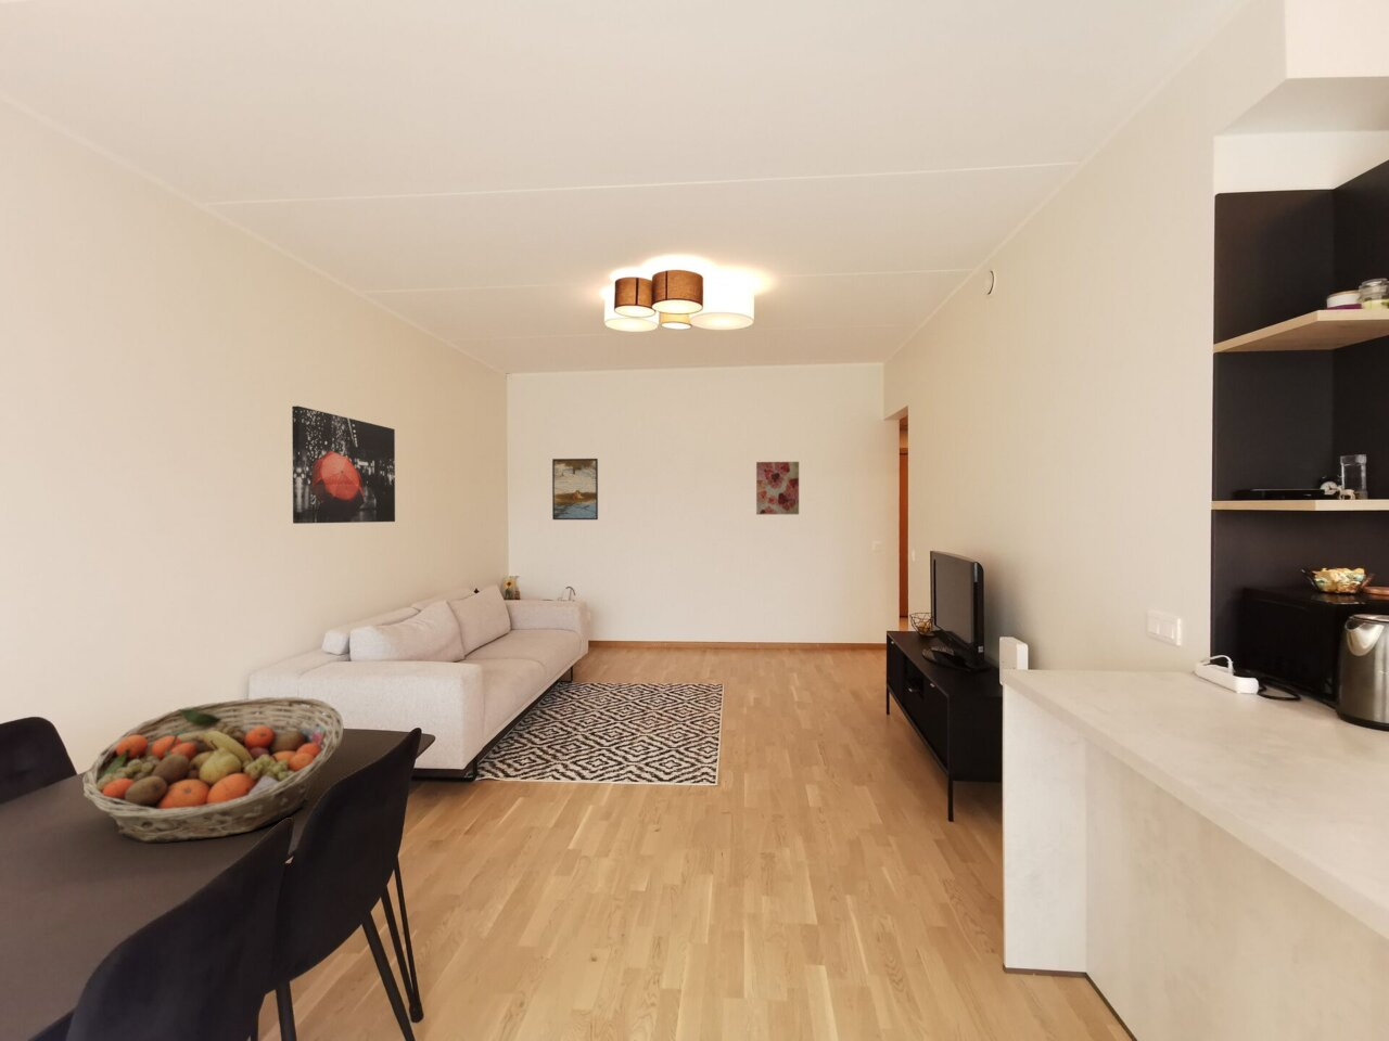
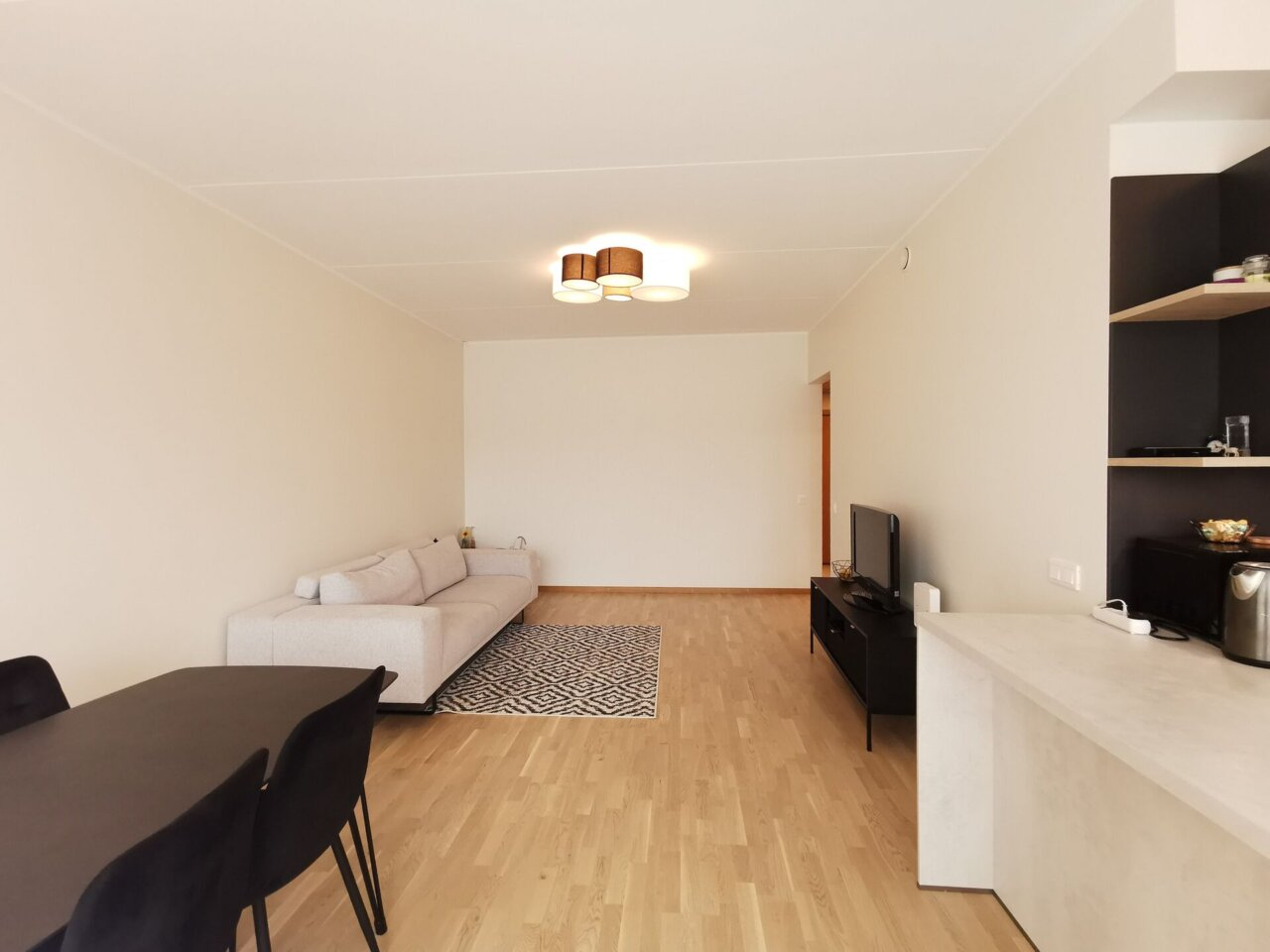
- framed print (575, 489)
- fruit basket (223, 763)
- wall art (349, 470)
- wall art (777, 488)
